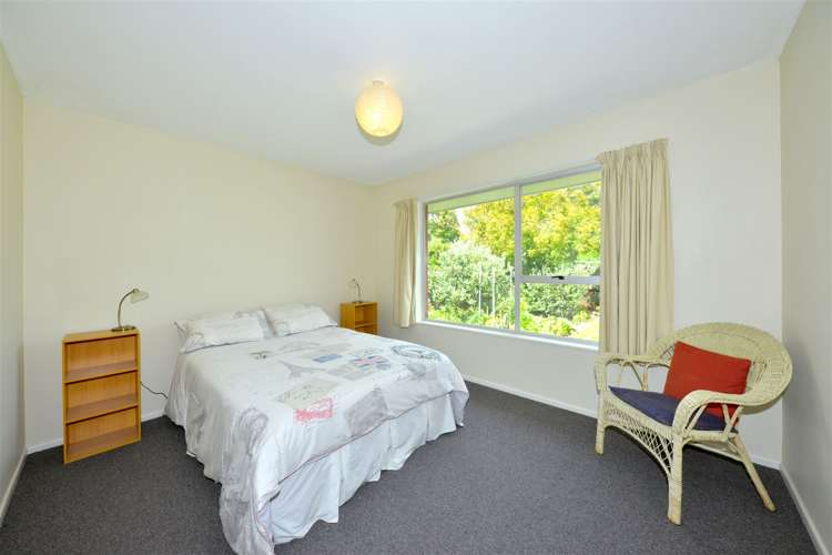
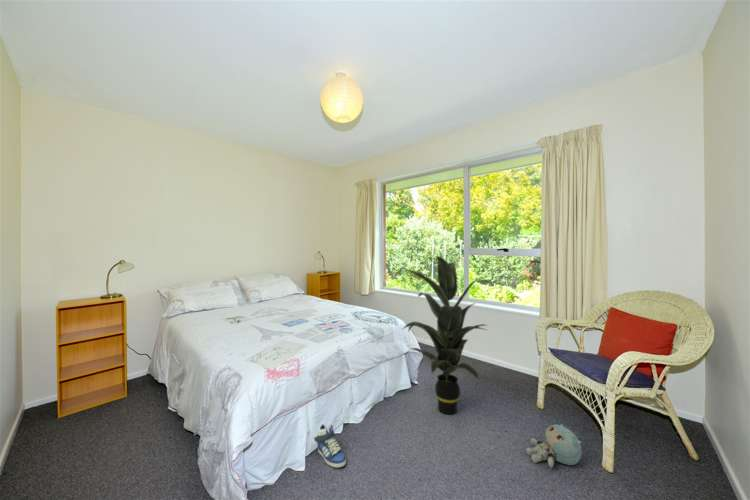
+ sneaker (330, 442)
+ indoor plant (441, 333)
+ plush toy (553, 443)
